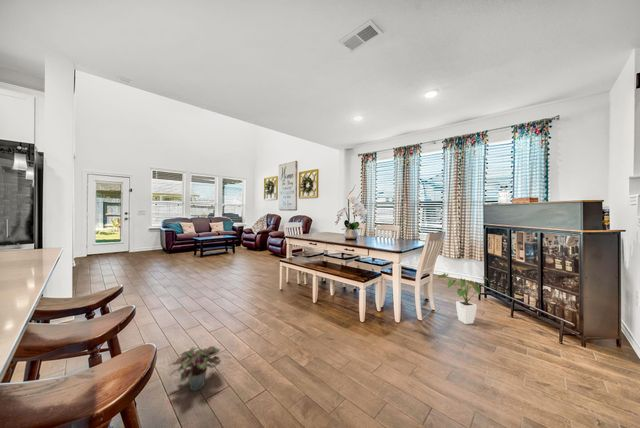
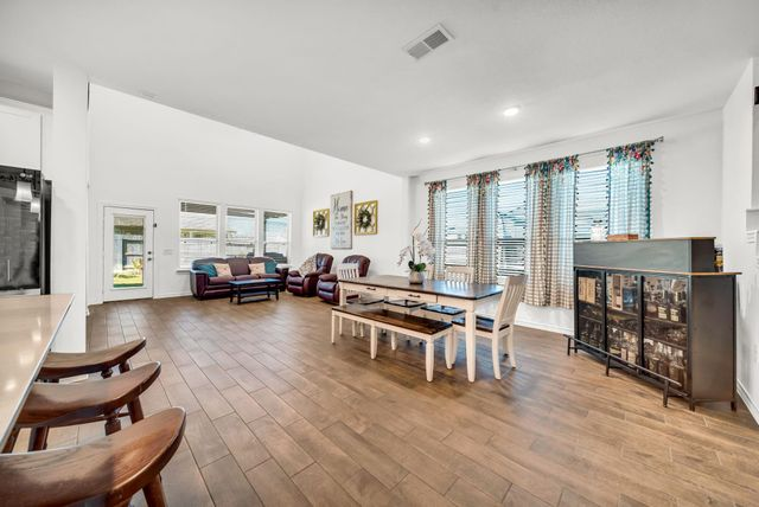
- potted plant (196, 368)
- house plant (463, 297)
